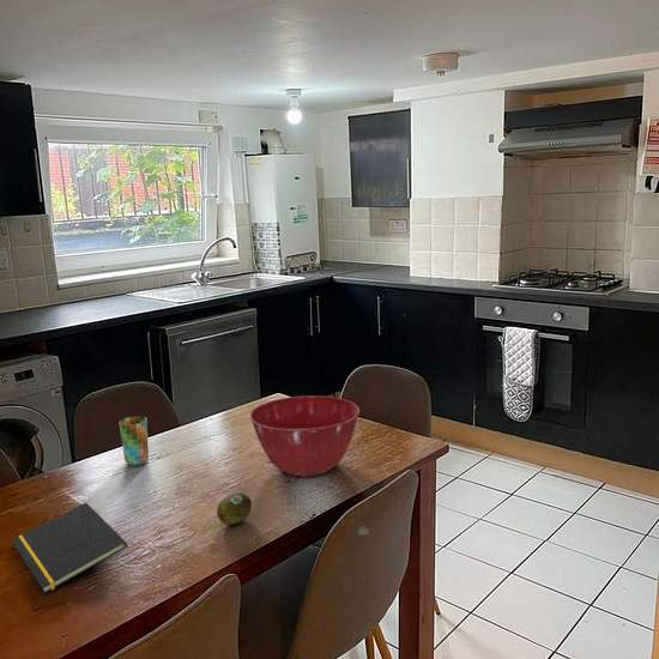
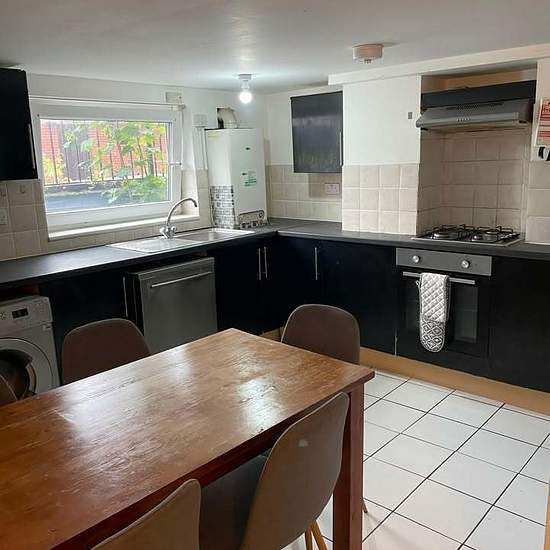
- notepad (67, 543)
- cup (134, 441)
- mixing bowl (306, 437)
- fruit (234, 508)
